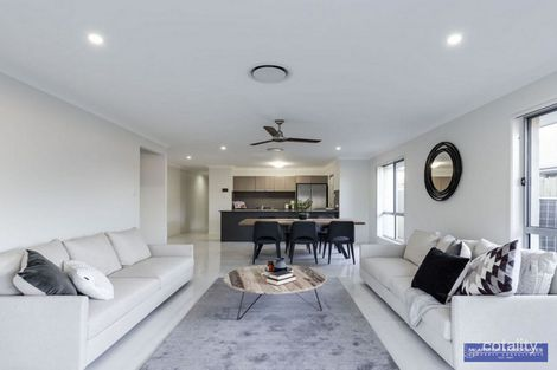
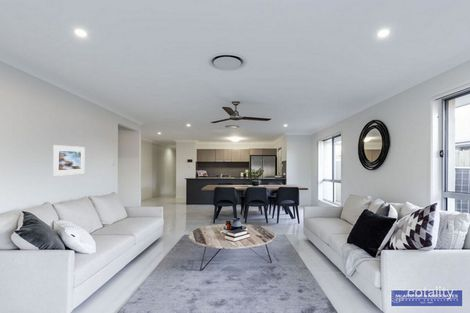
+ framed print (70, 160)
